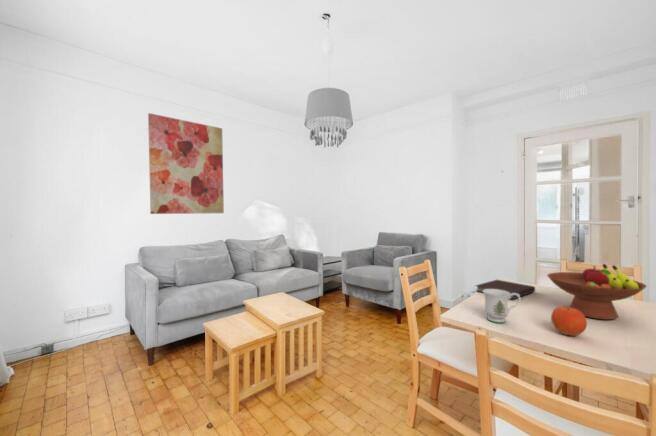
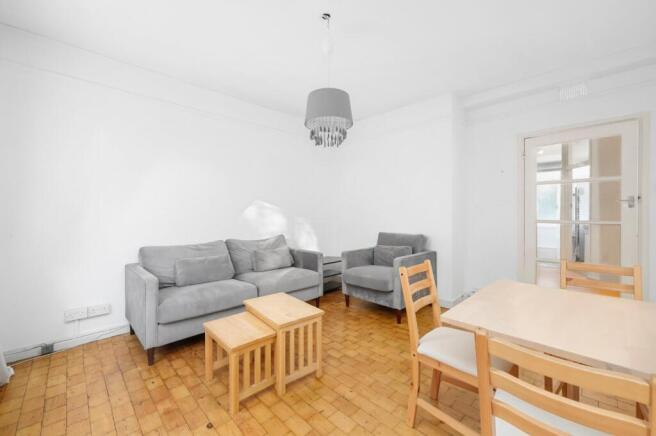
- fruit (568, 320)
- fruit bowl (592, 290)
- mug (501, 306)
- wall art (189, 167)
- notebook (504, 288)
